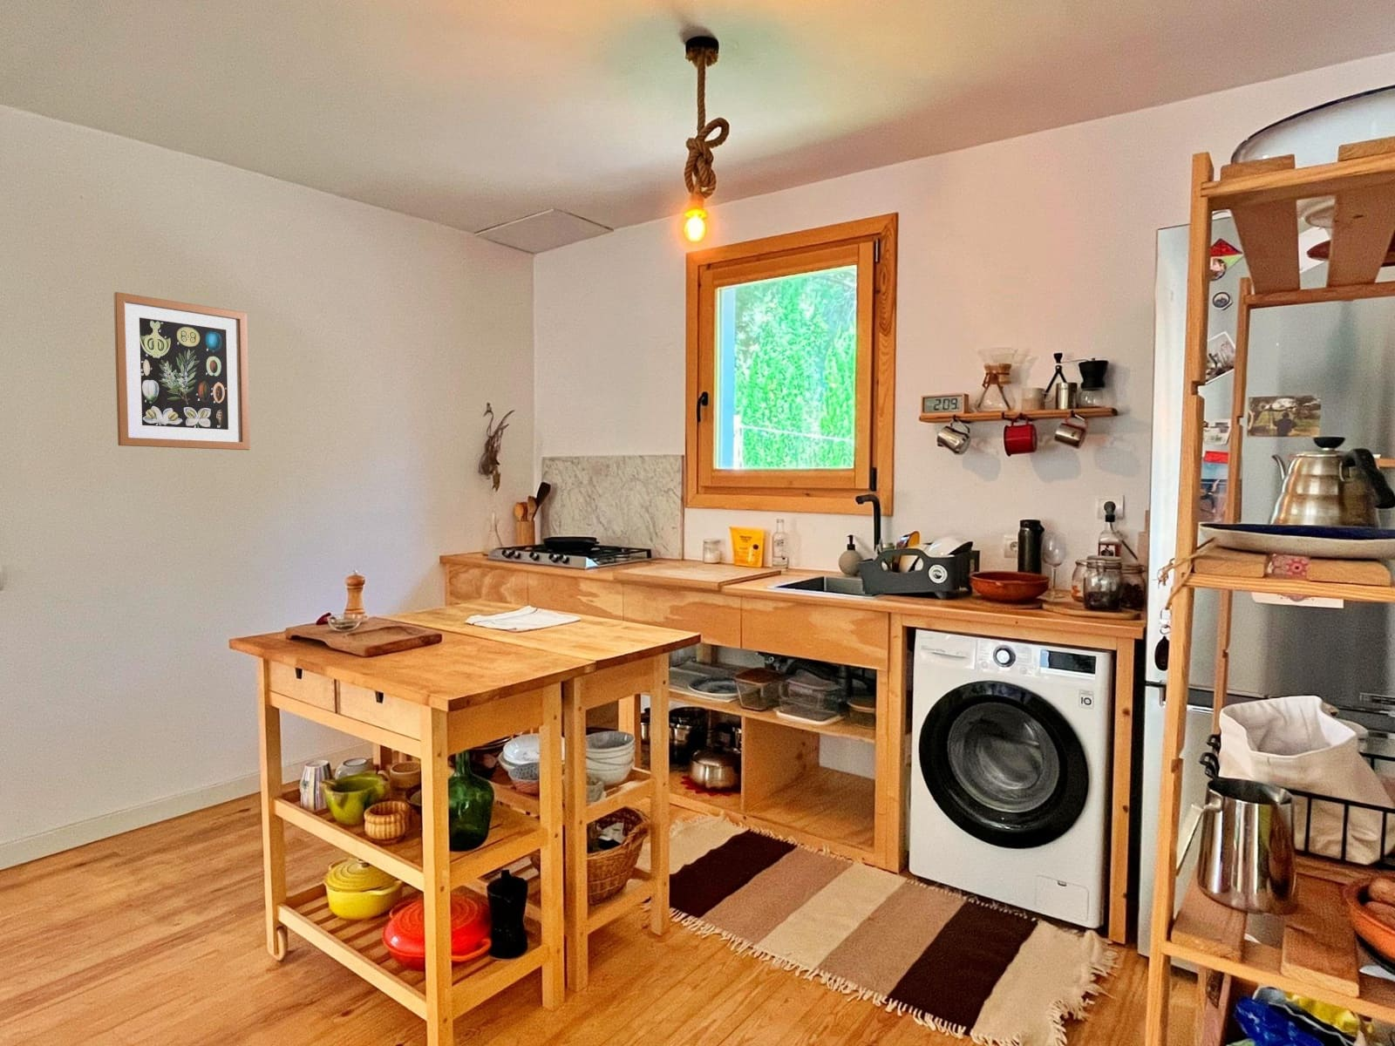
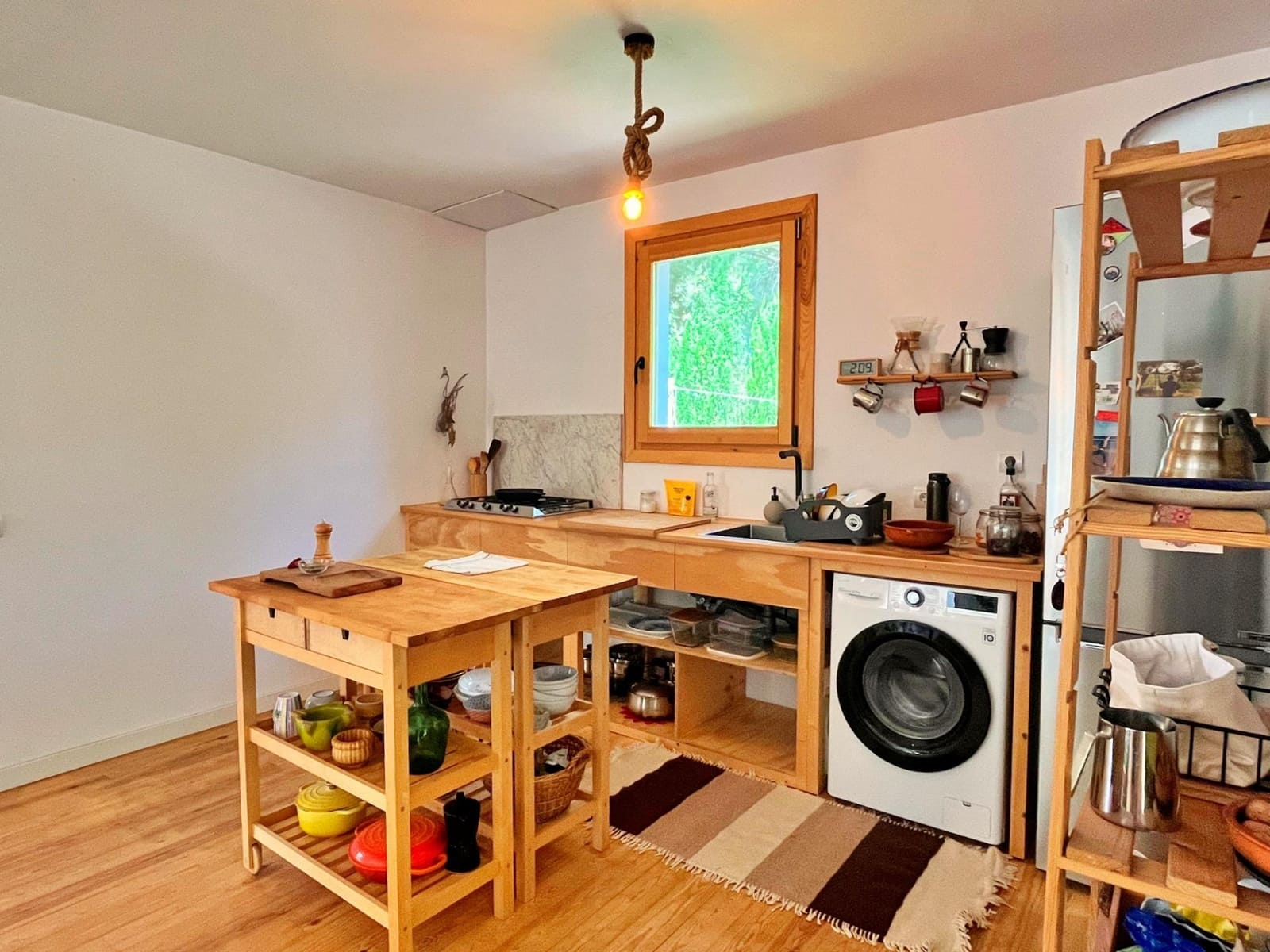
- wall art (186, 376)
